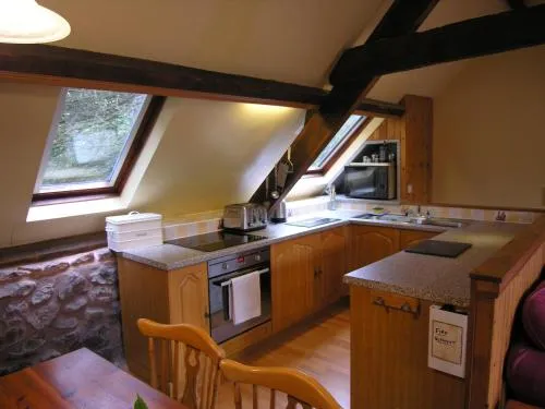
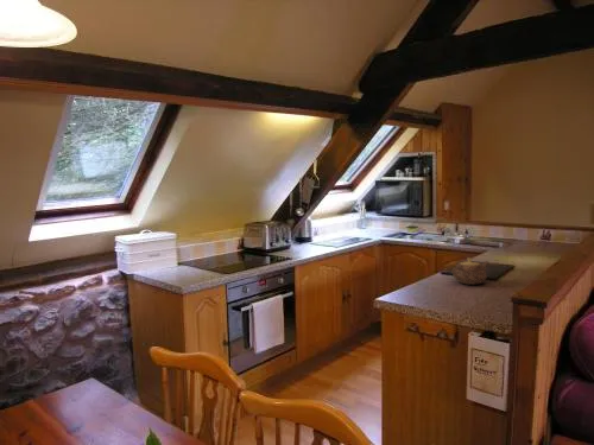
+ teapot (470, 269)
